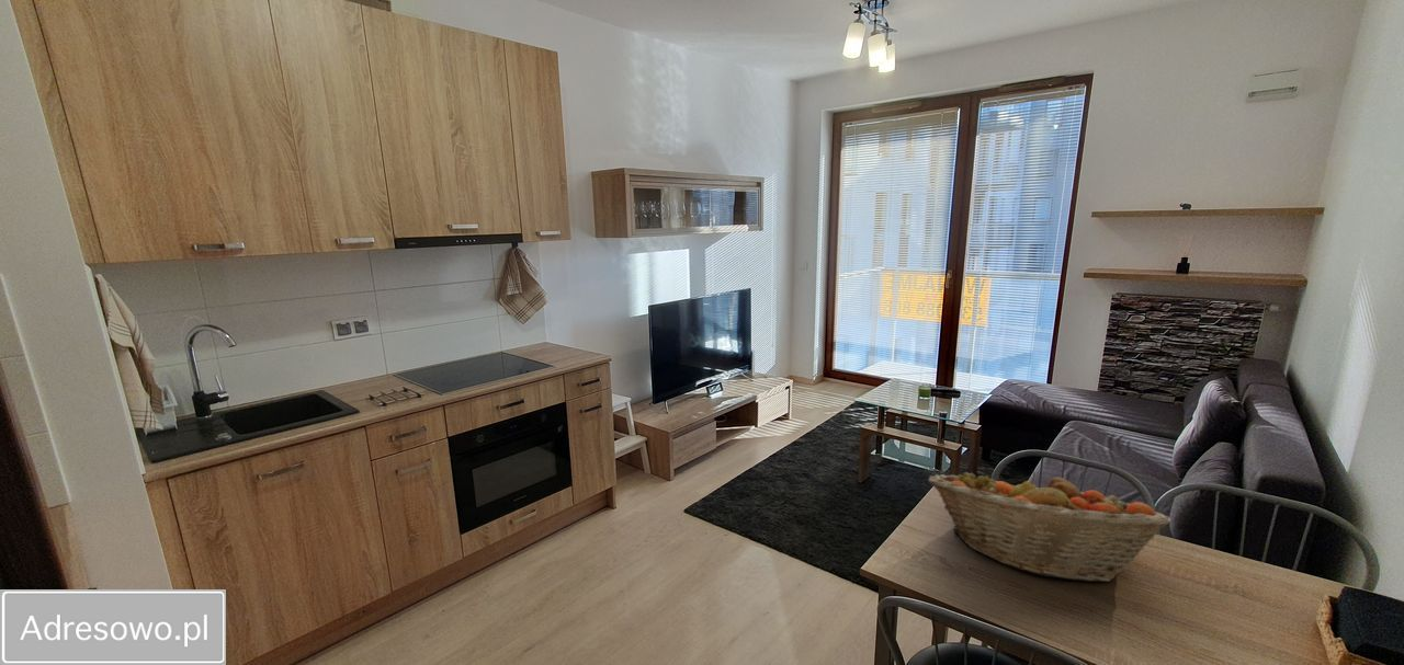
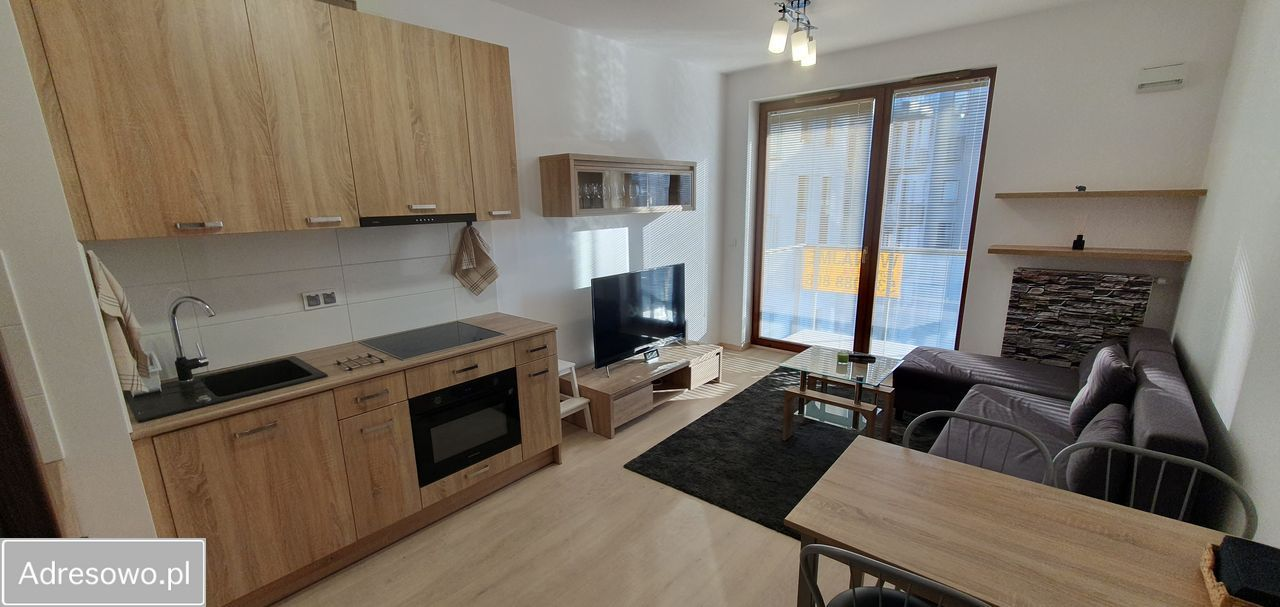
- fruit basket (1037, 511)
